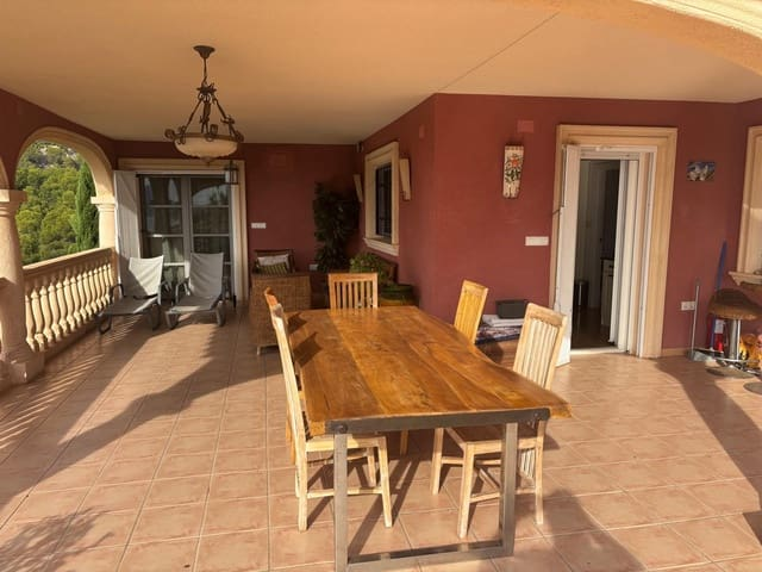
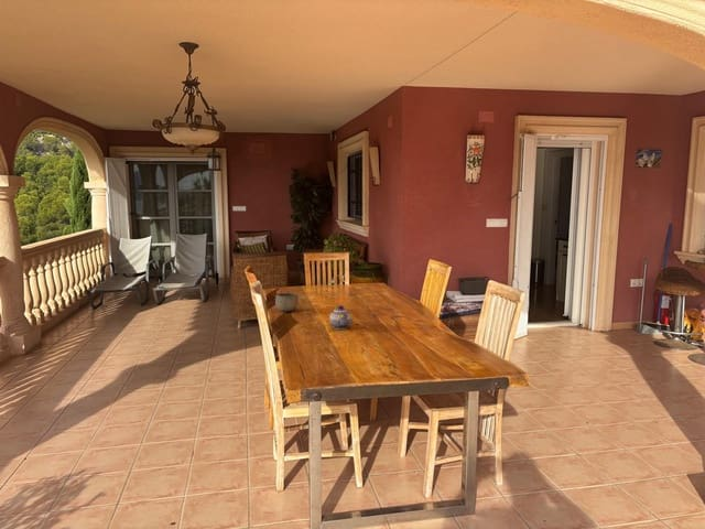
+ teapot (340, 316)
+ bowl (286, 302)
